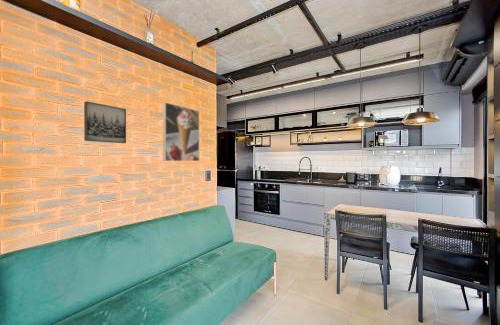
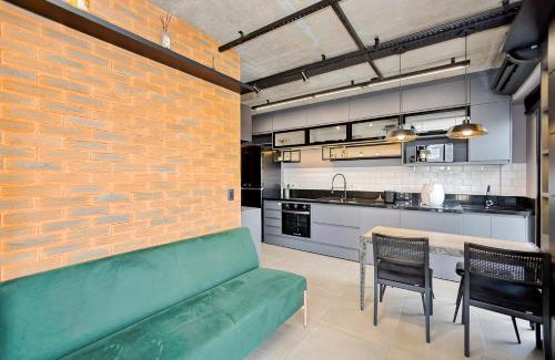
- wall art (106, 123)
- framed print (182, 134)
